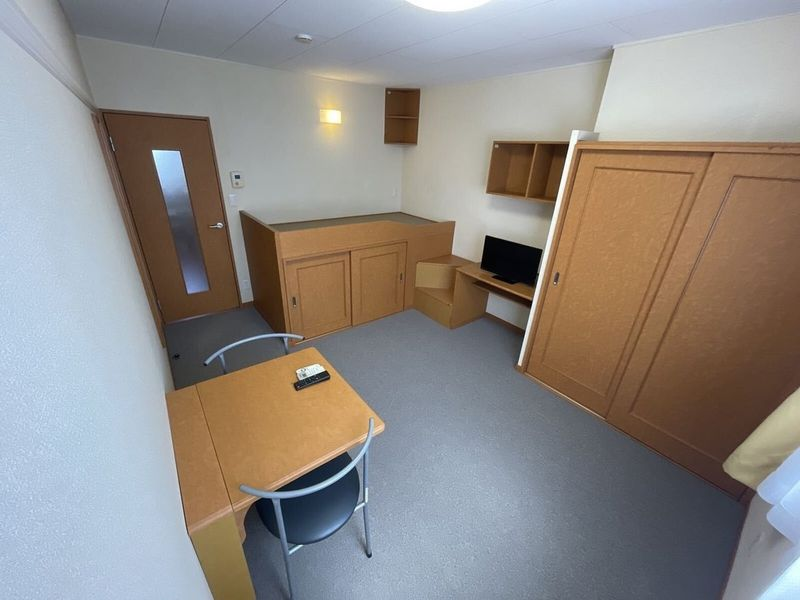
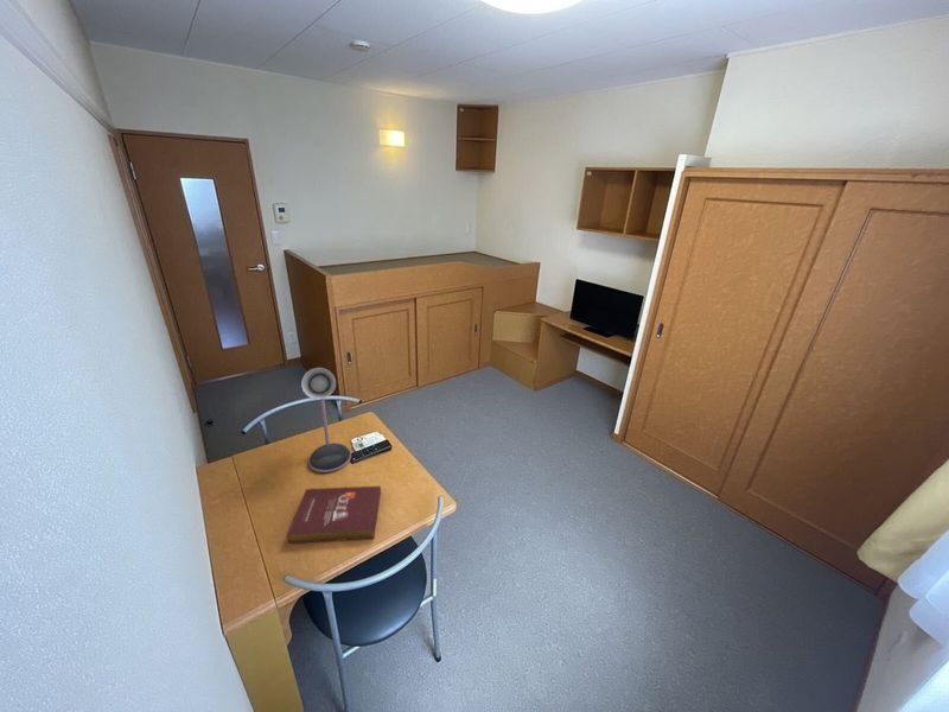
+ book (338, 511)
+ desk lamp (324, 412)
